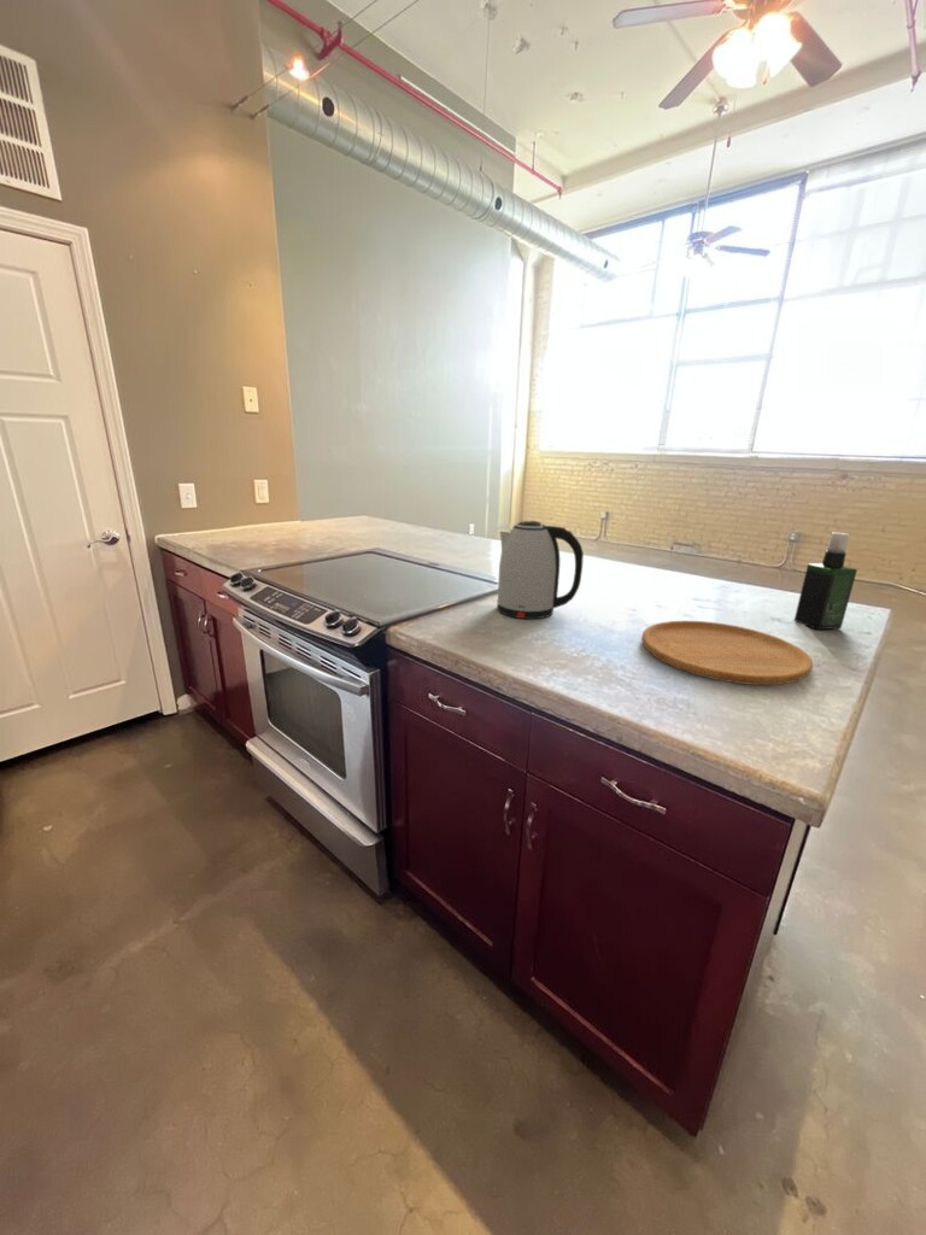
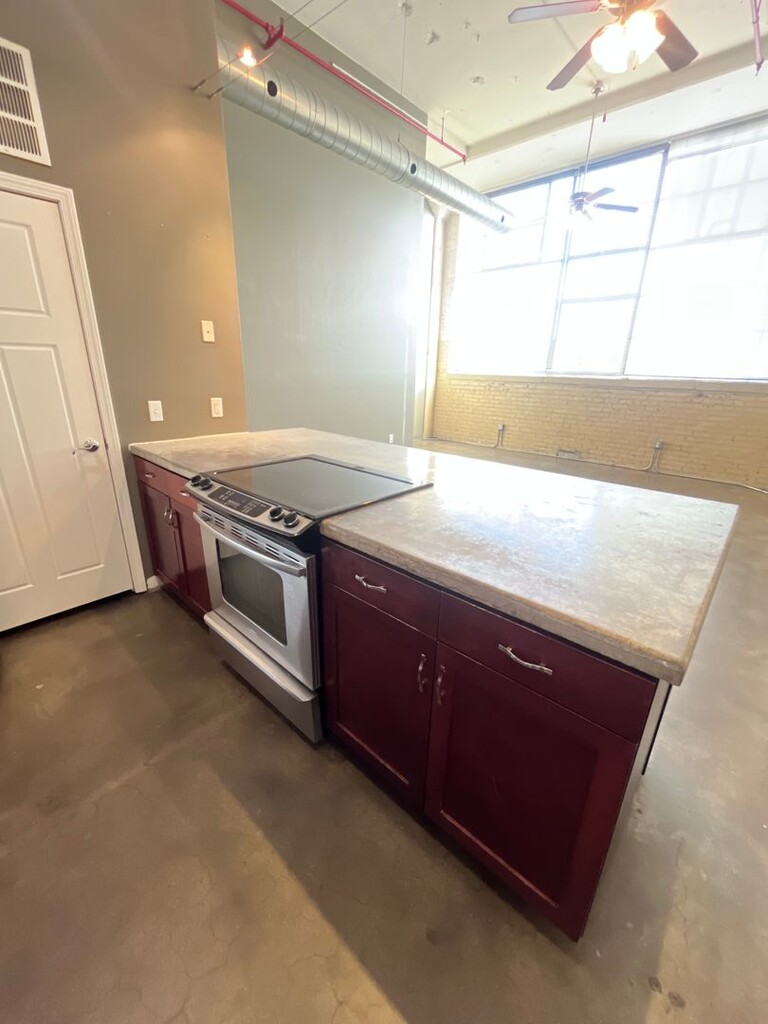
- kettle (539, 567)
- cutting board (721, 649)
- spray bottle (828, 580)
